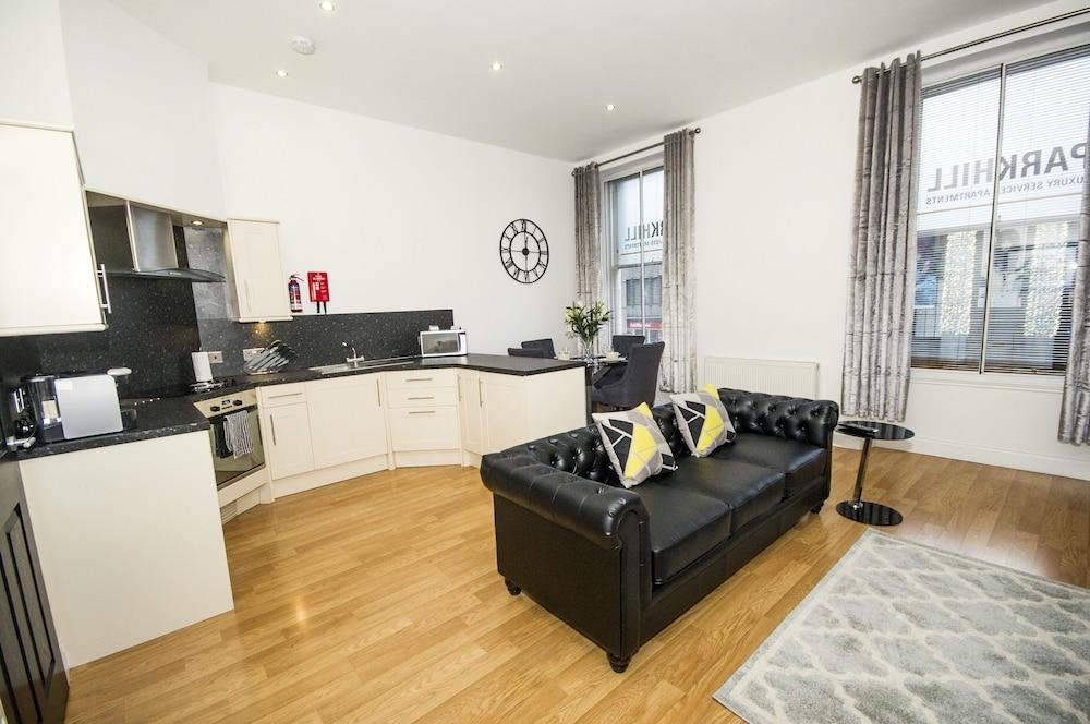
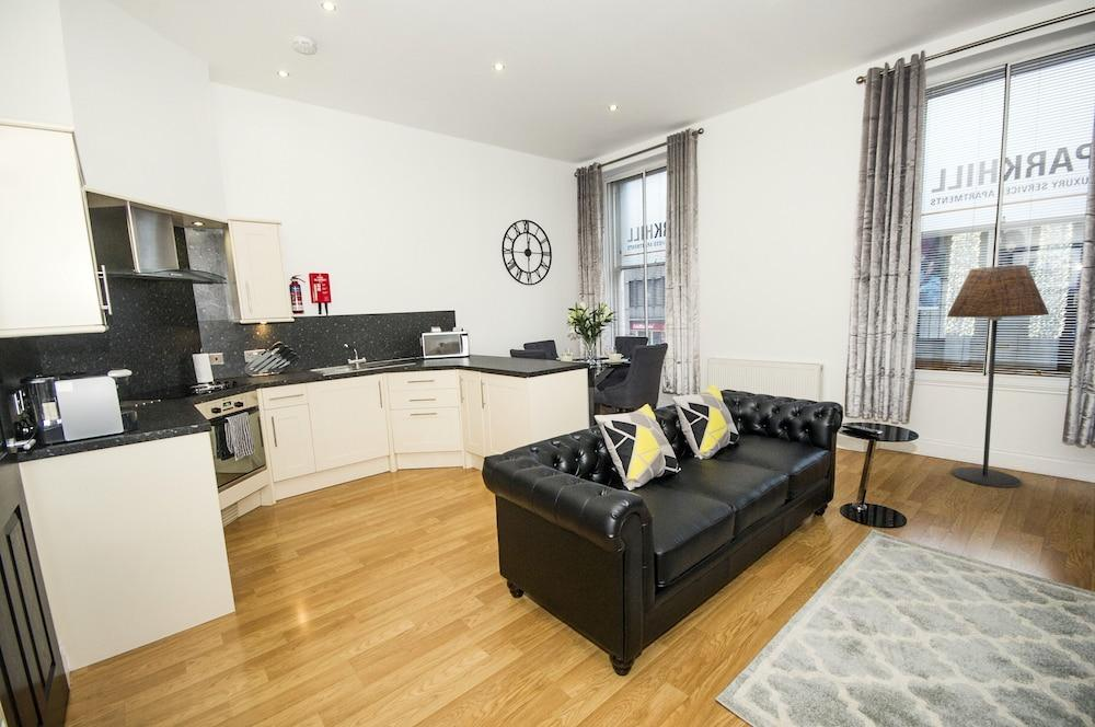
+ floor lamp (991, 374)
